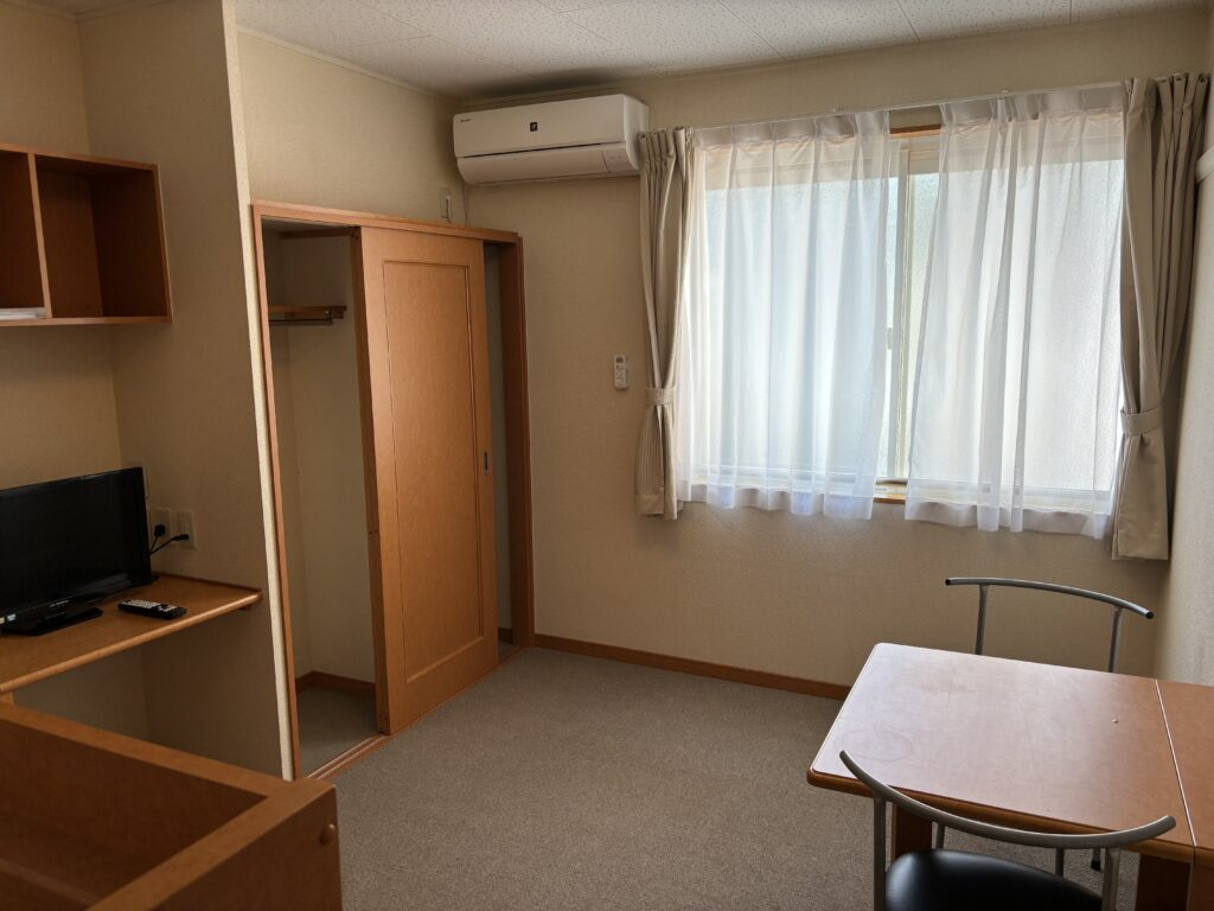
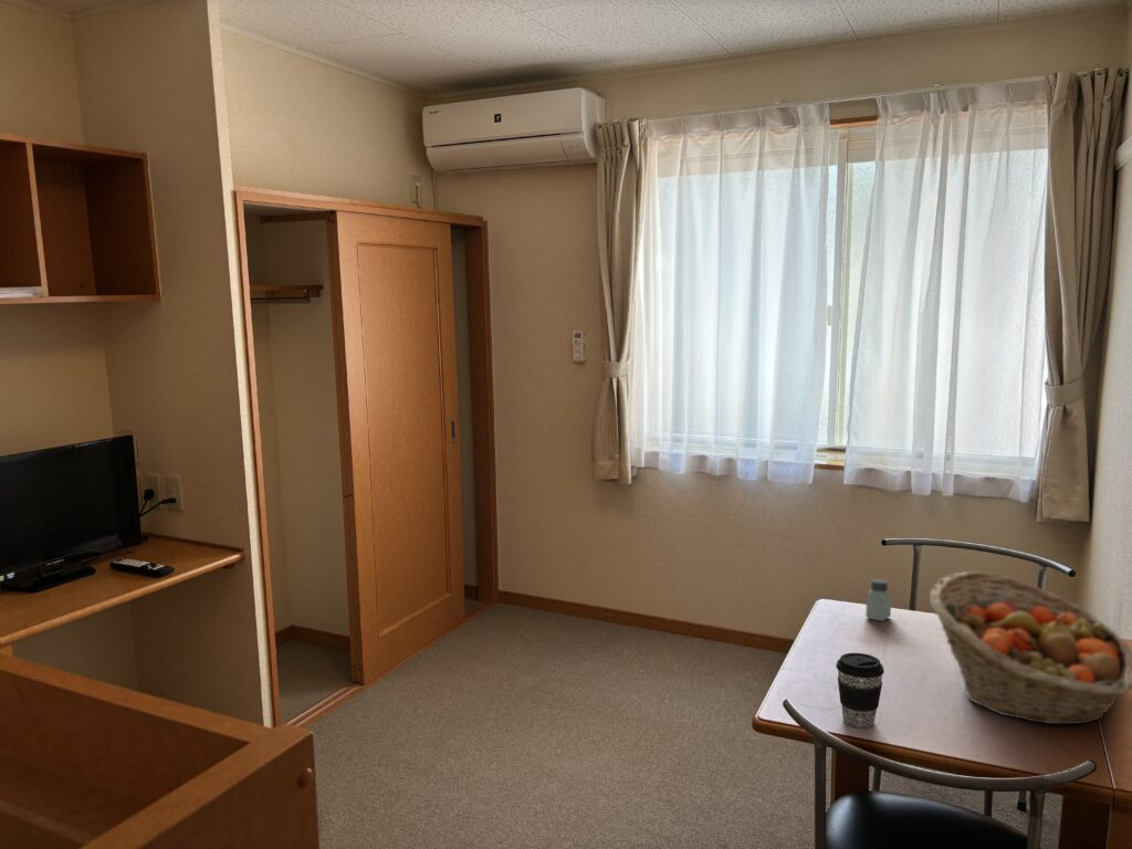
+ coffee cup (859, 690)
+ saltshaker (879, 599)
+ fruit basket (1028, 642)
